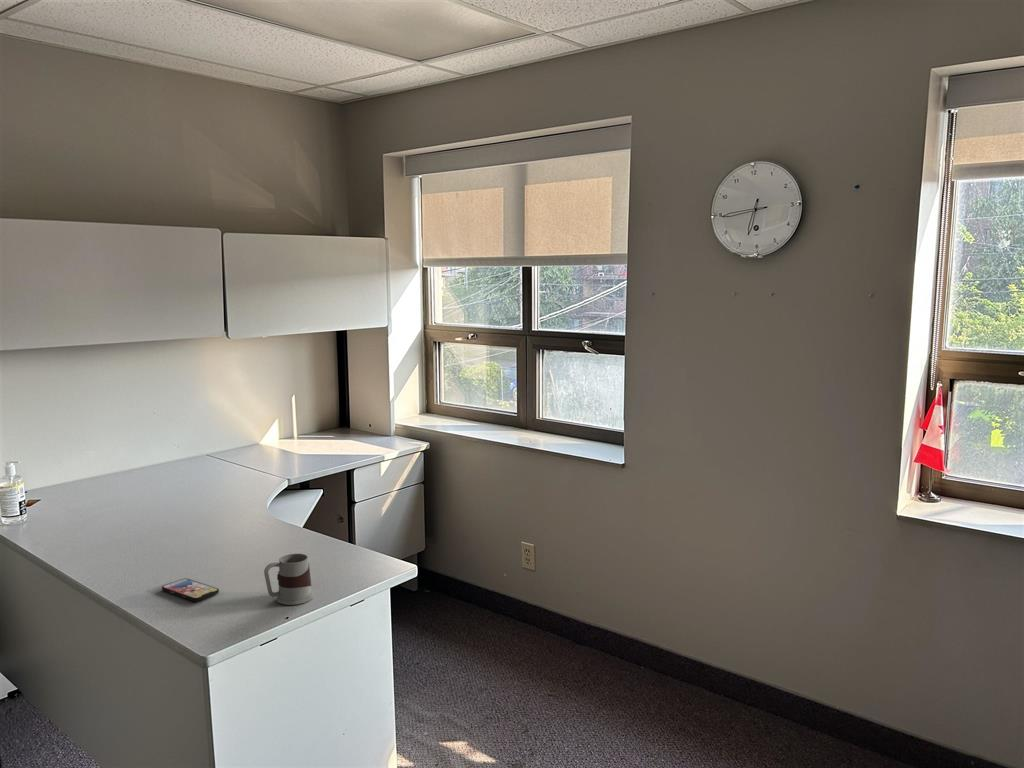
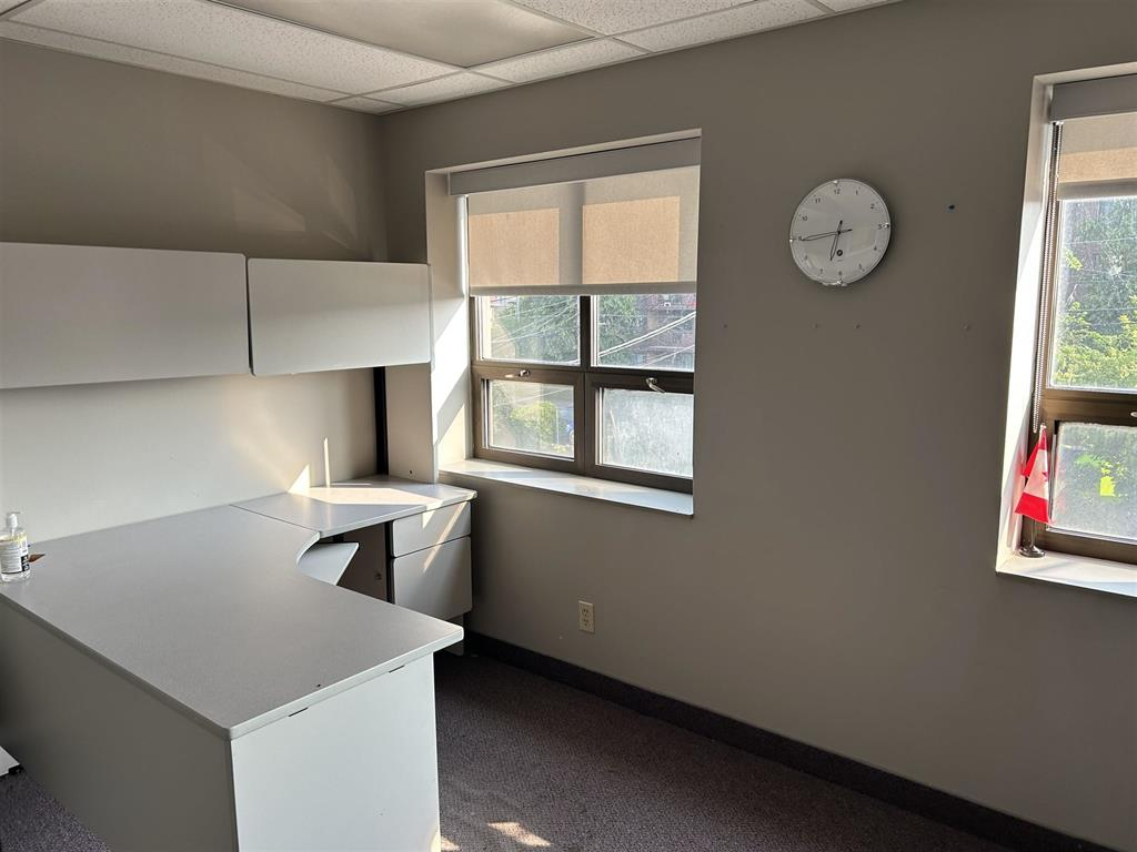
- mug (288, 579)
- smartphone (190, 589)
